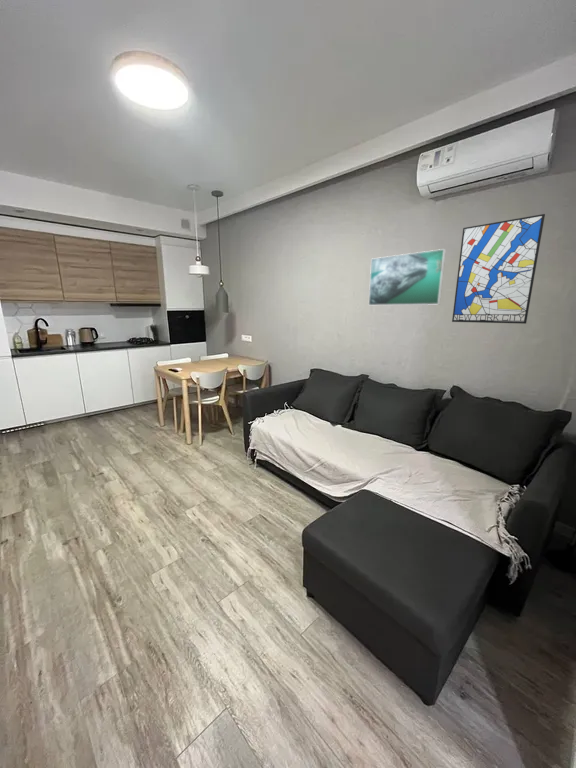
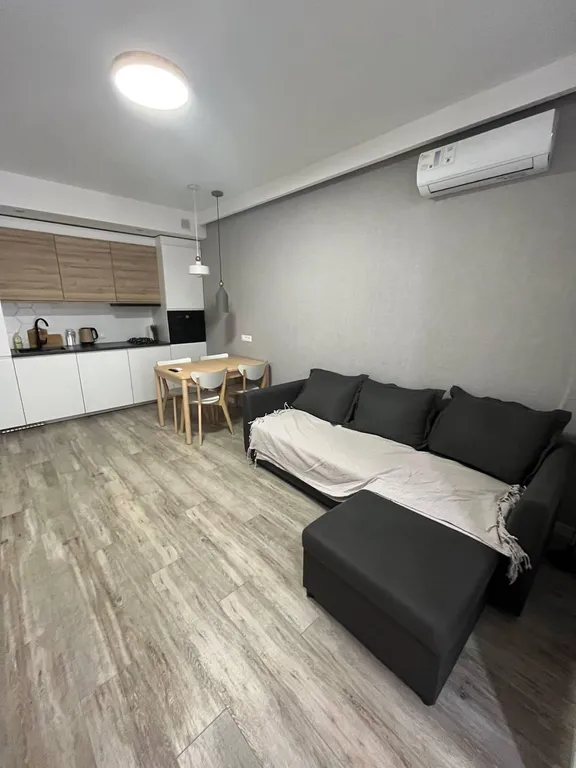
- wall art (493, 273)
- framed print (403, 280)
